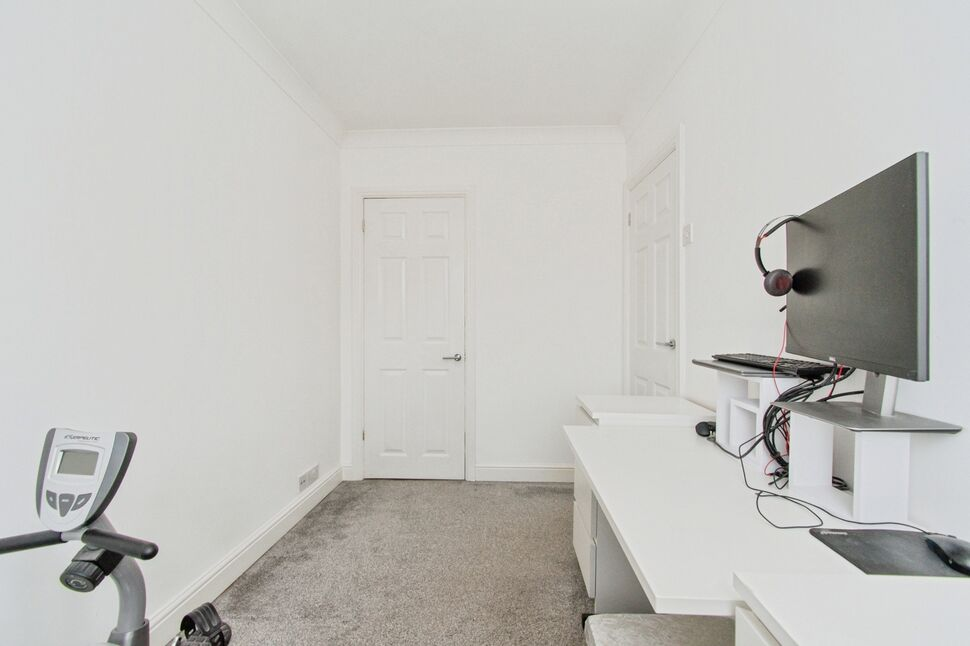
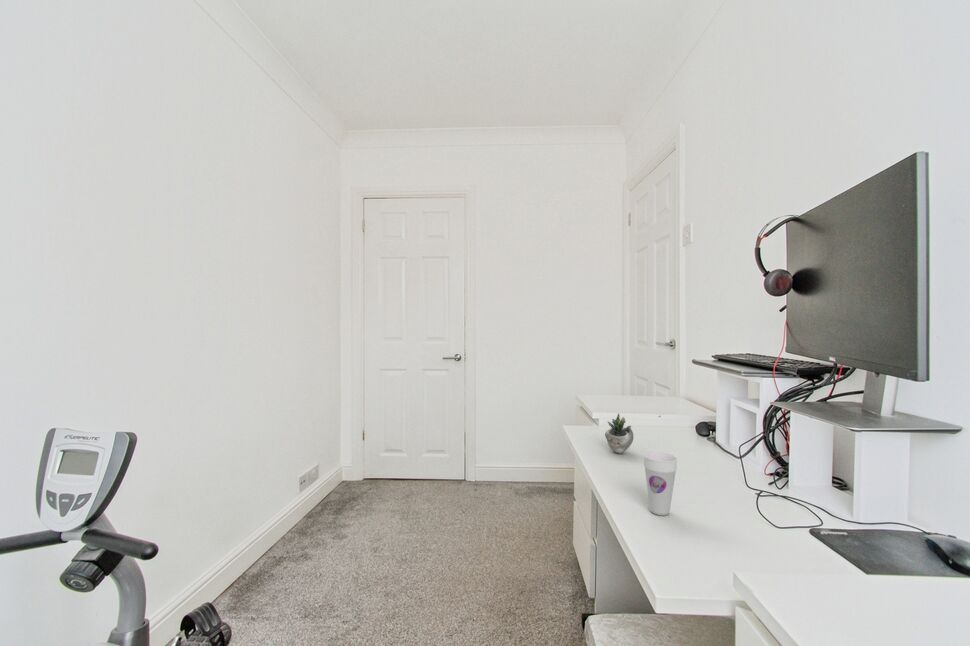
+ cup (659, 483)
+ succulent plant (630, 432)
